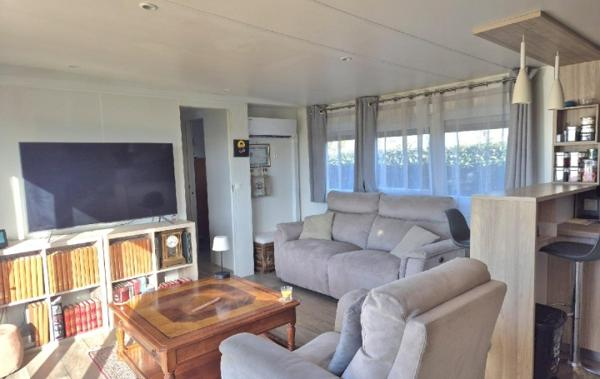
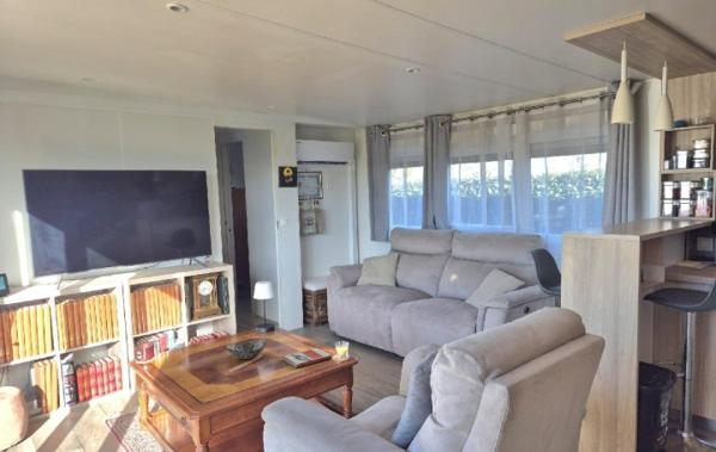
+ book (307, 357)
+ decorative bowl (247, 349)
